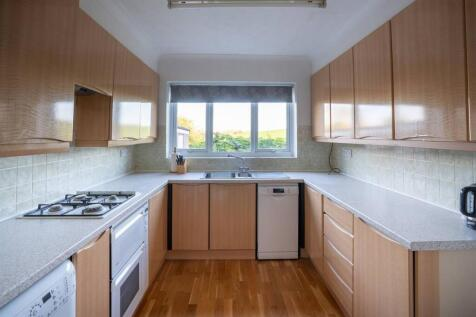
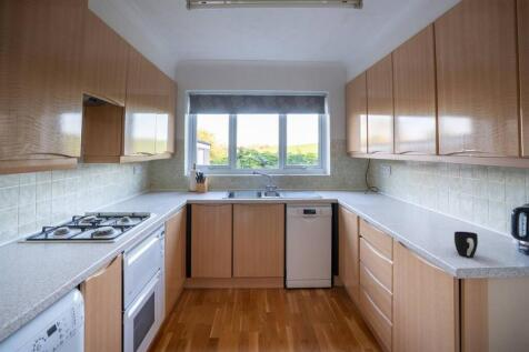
+ cup (467, 244)
